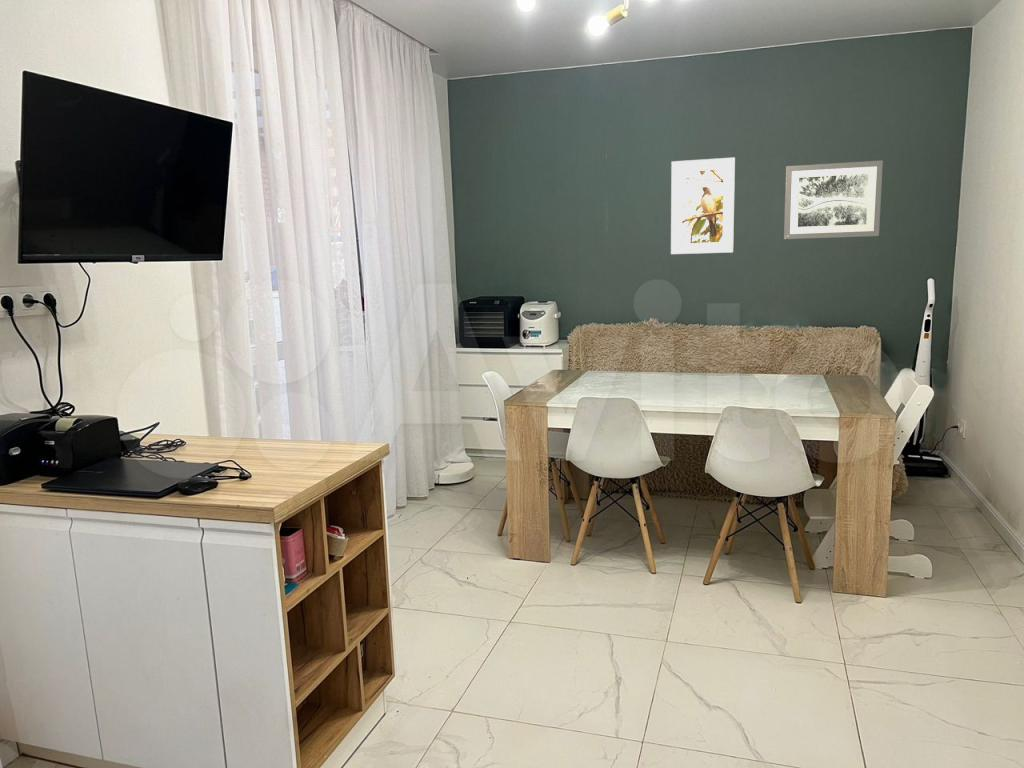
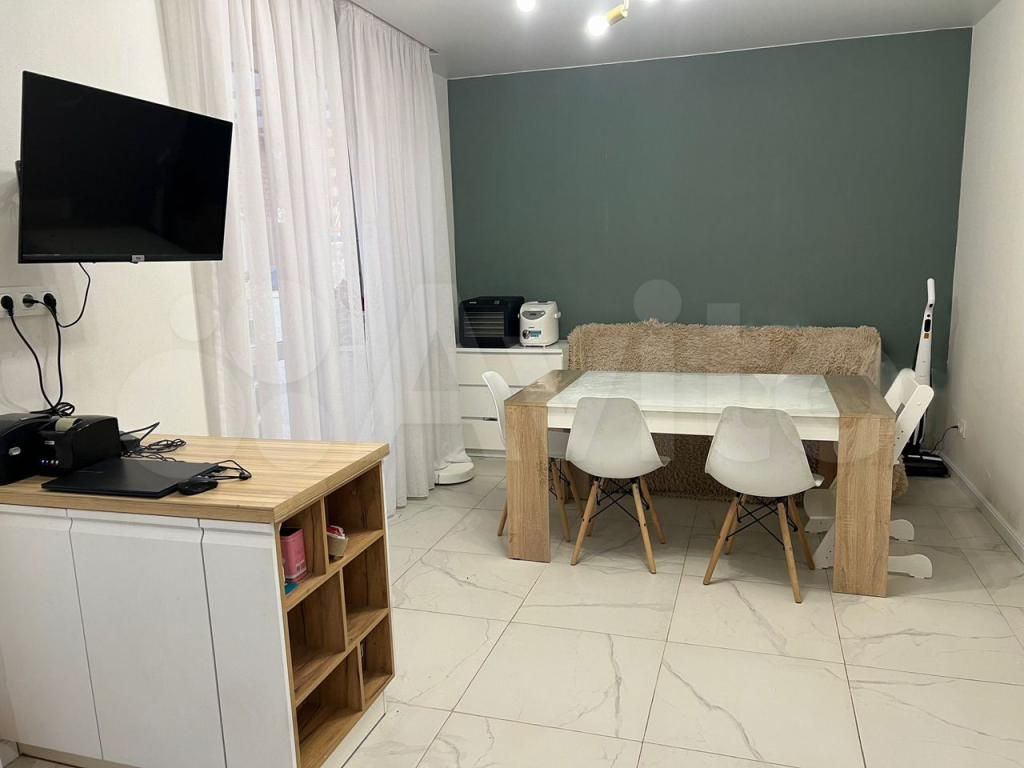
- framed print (702, 206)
- wall art (832, 200)
